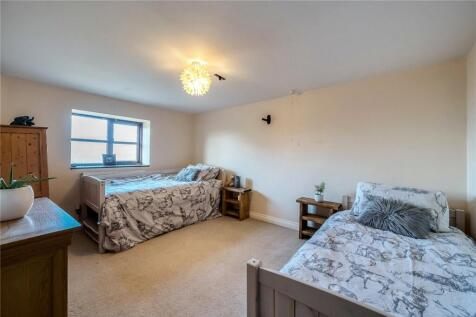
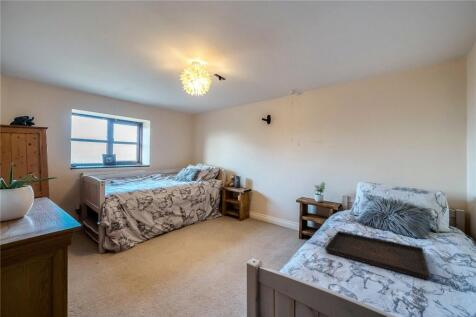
+ serving tray (373, 250)
